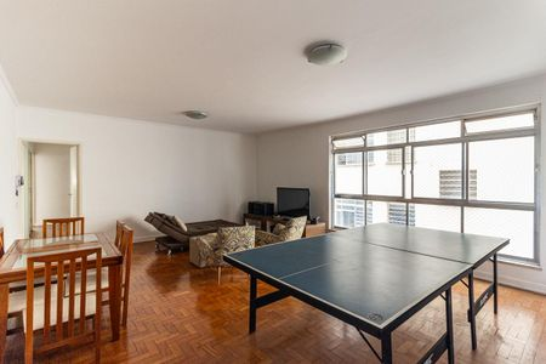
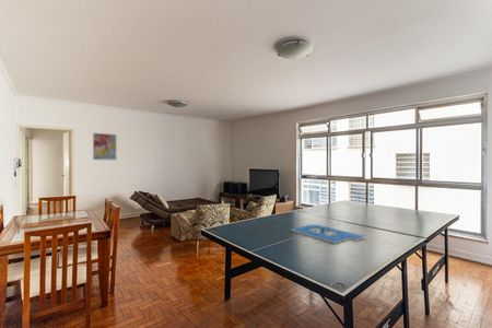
+ board game (326, 231)
+ wall art (105, 147)
